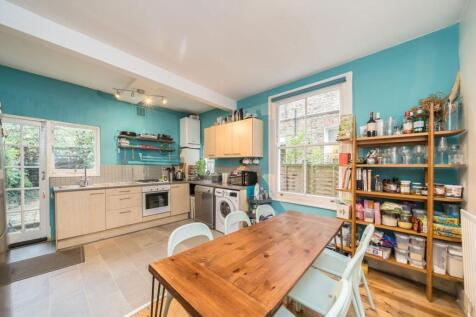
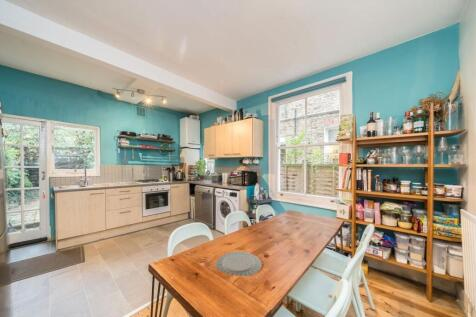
+ chinaware (238, 262)
